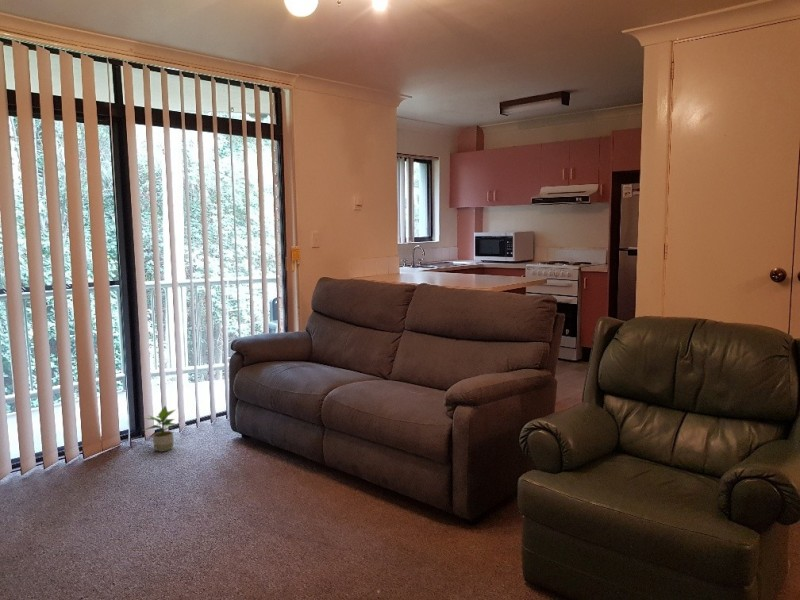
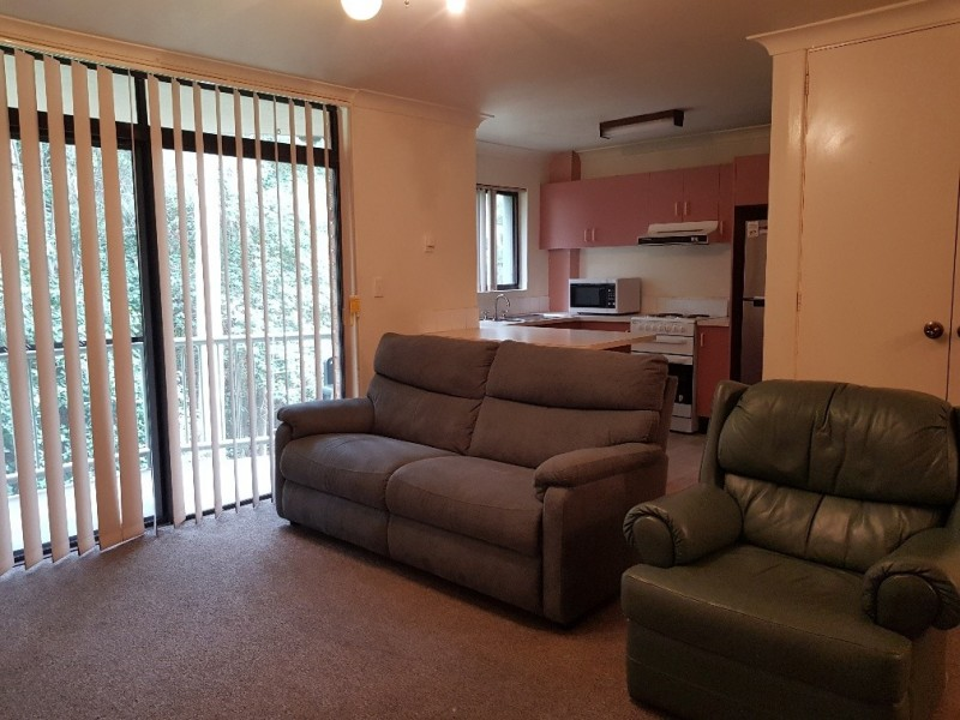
- potted plant (160, 428)
